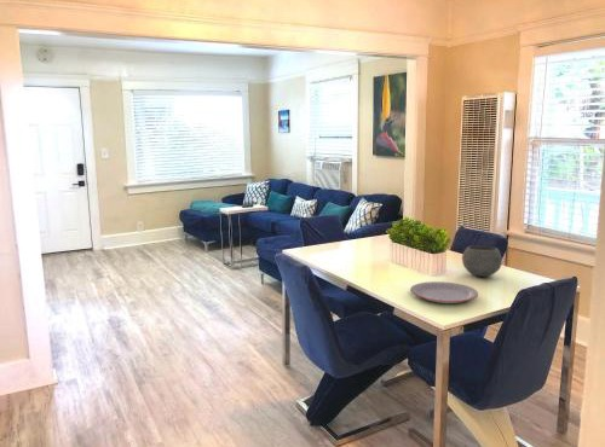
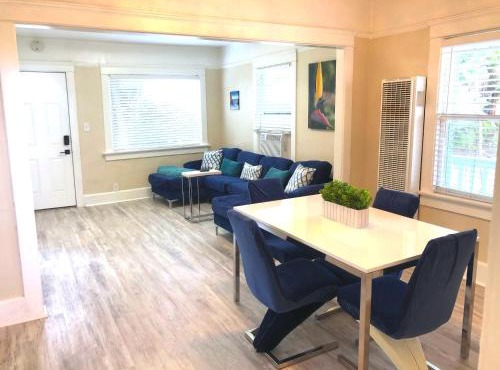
- plate (443, 292)
- bowl (482, 261)
